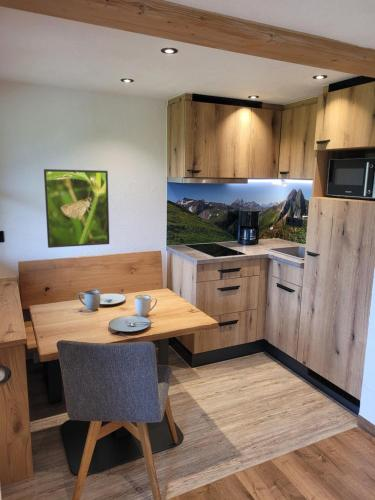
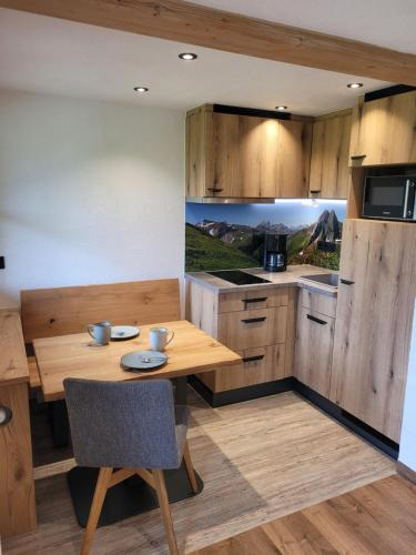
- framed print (78, 208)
